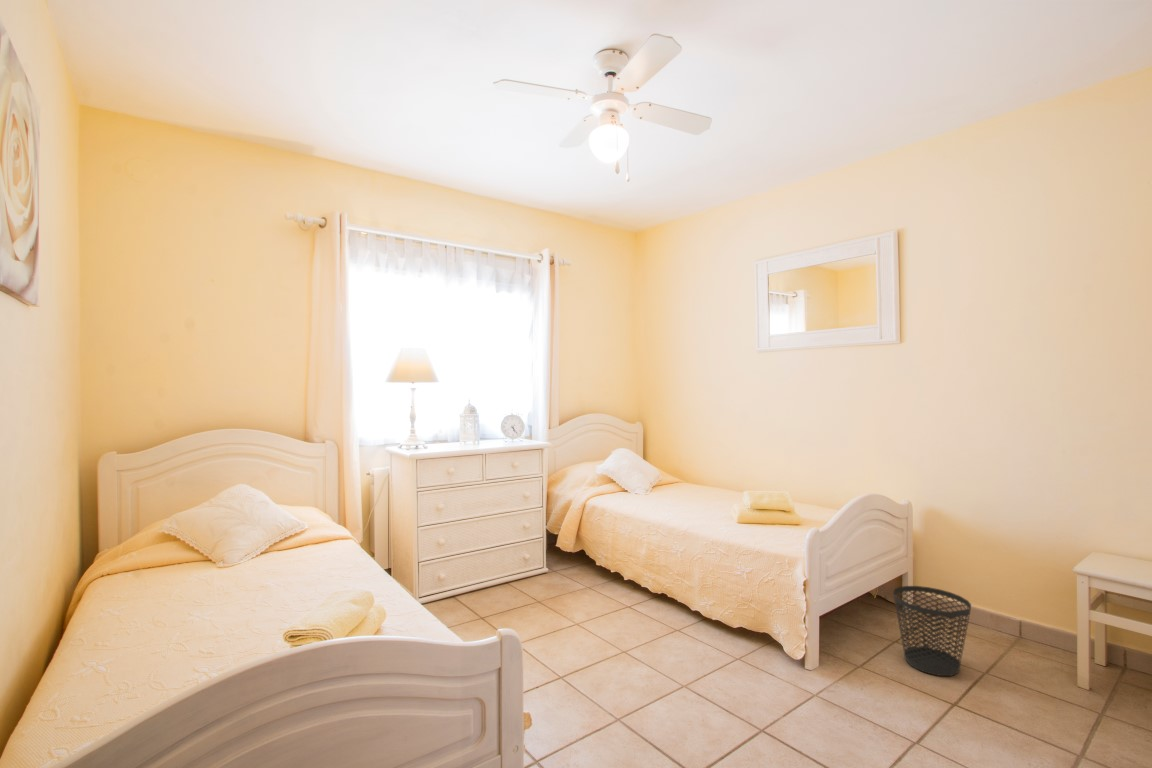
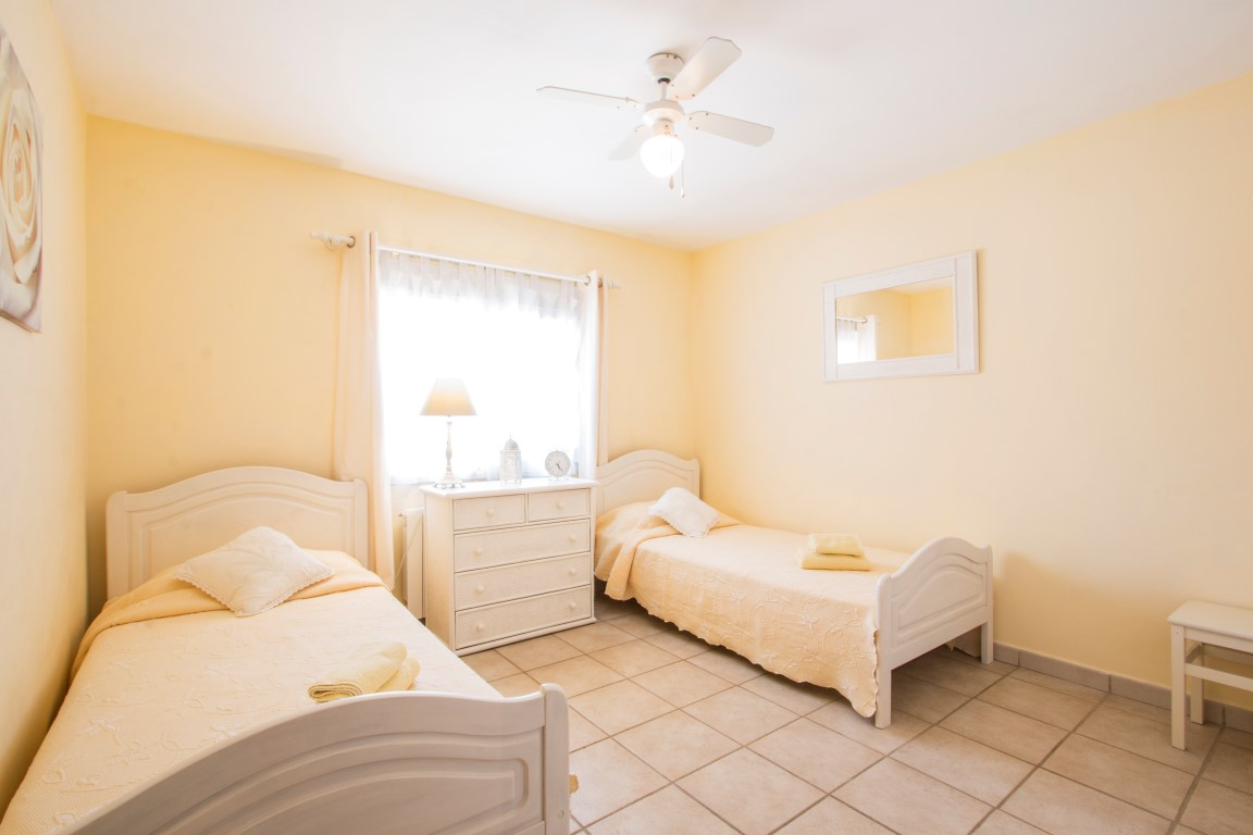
- wastebasket (931, 631)
